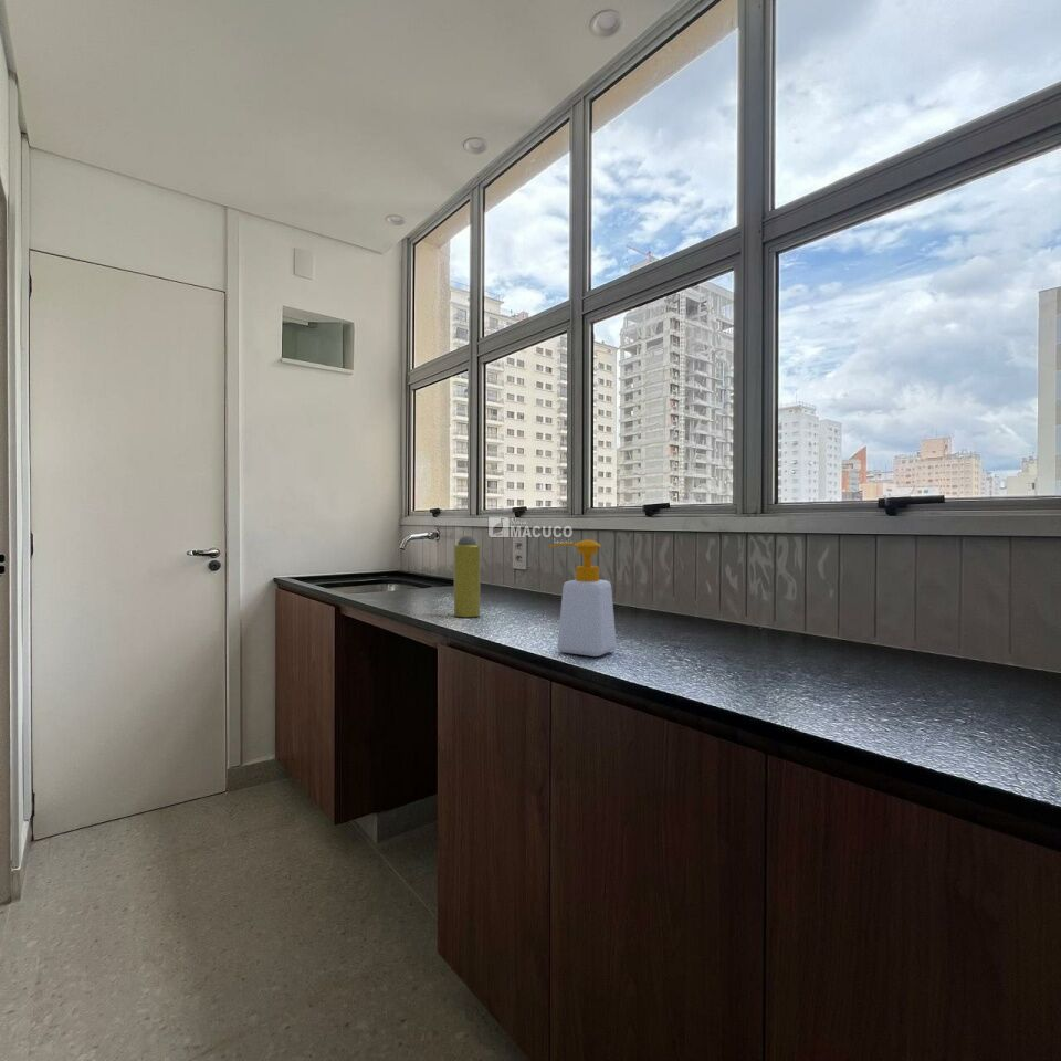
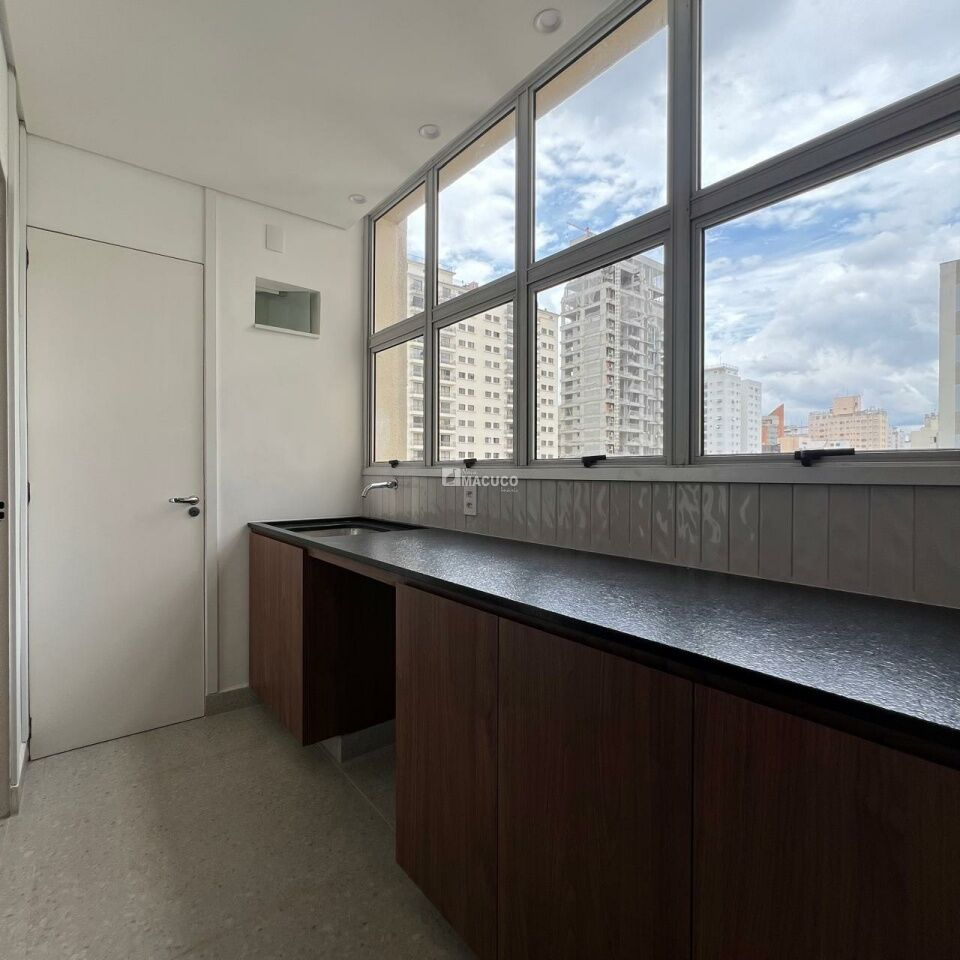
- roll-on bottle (466, 575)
- soap bottle (577, 595)
